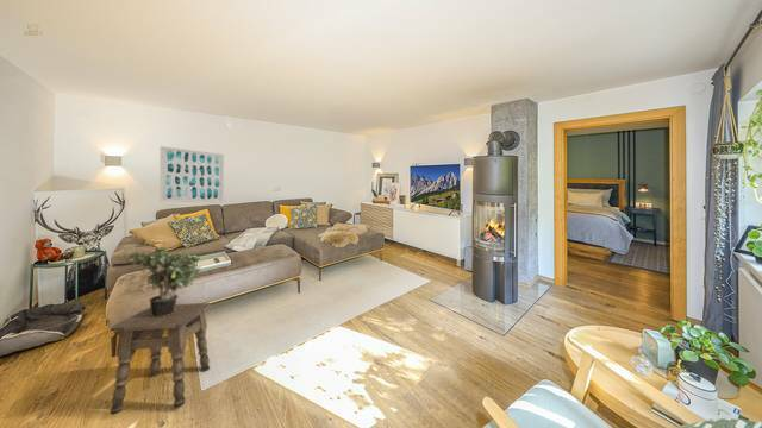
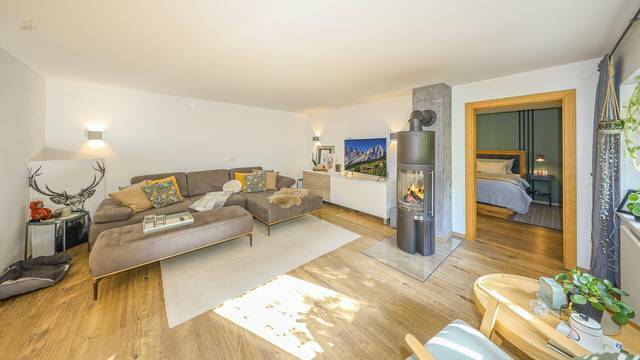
- side table (168, 350)
- wall art (193, 176)
- potted plant (164, 279)
